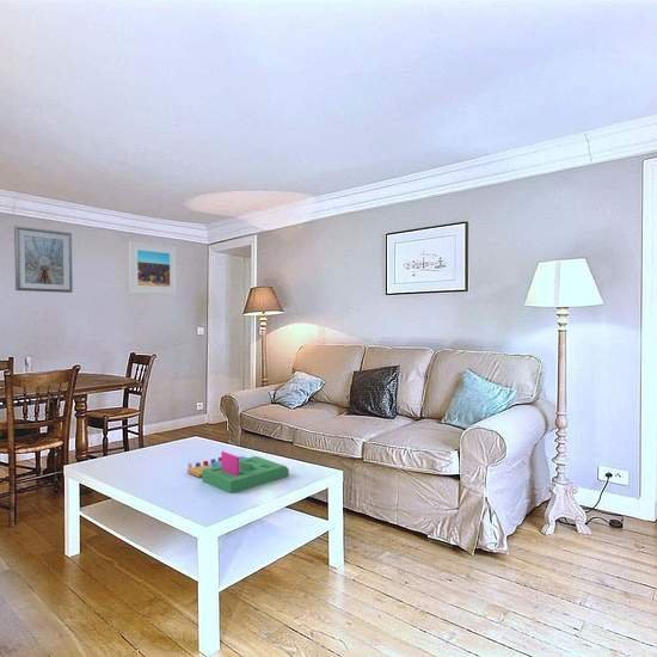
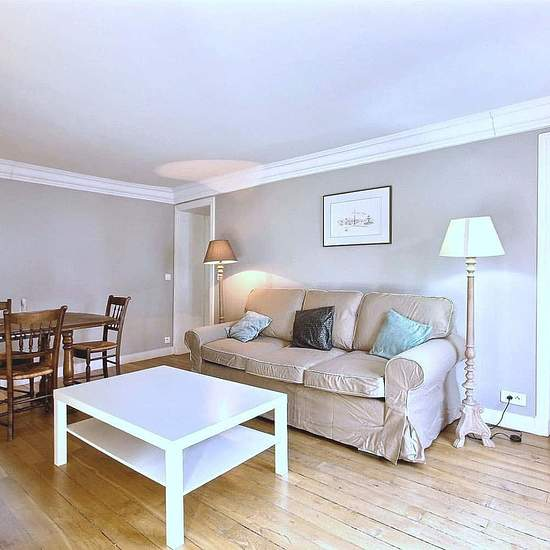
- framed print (153, 269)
- picture frame (44, 260)
- board game (233, 459)
